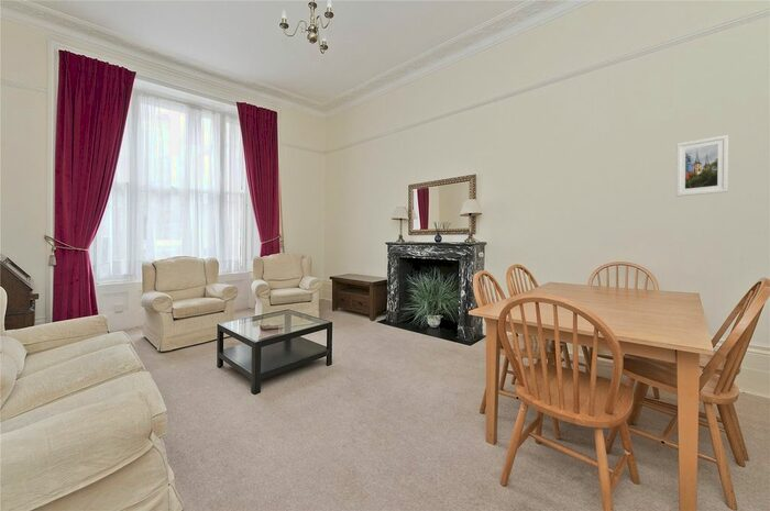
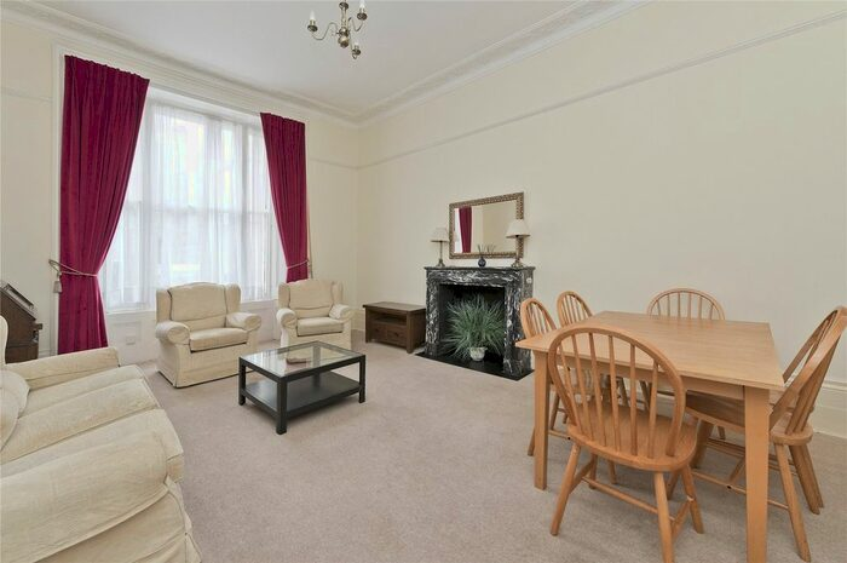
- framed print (701, 166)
